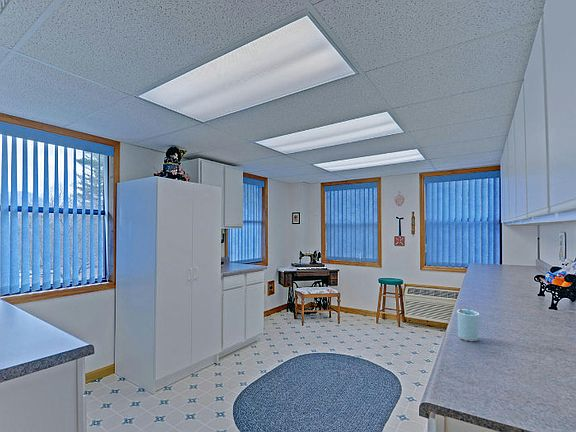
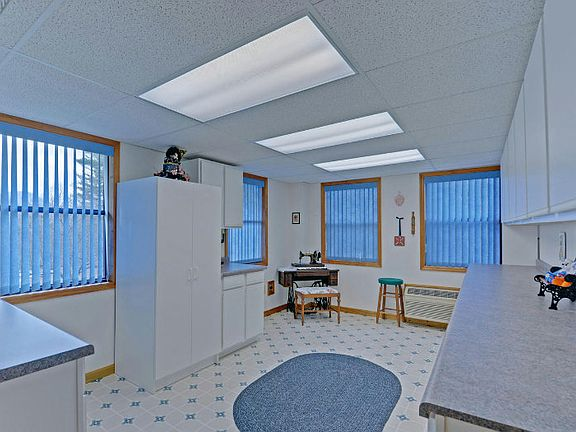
- cup (467, 322)
